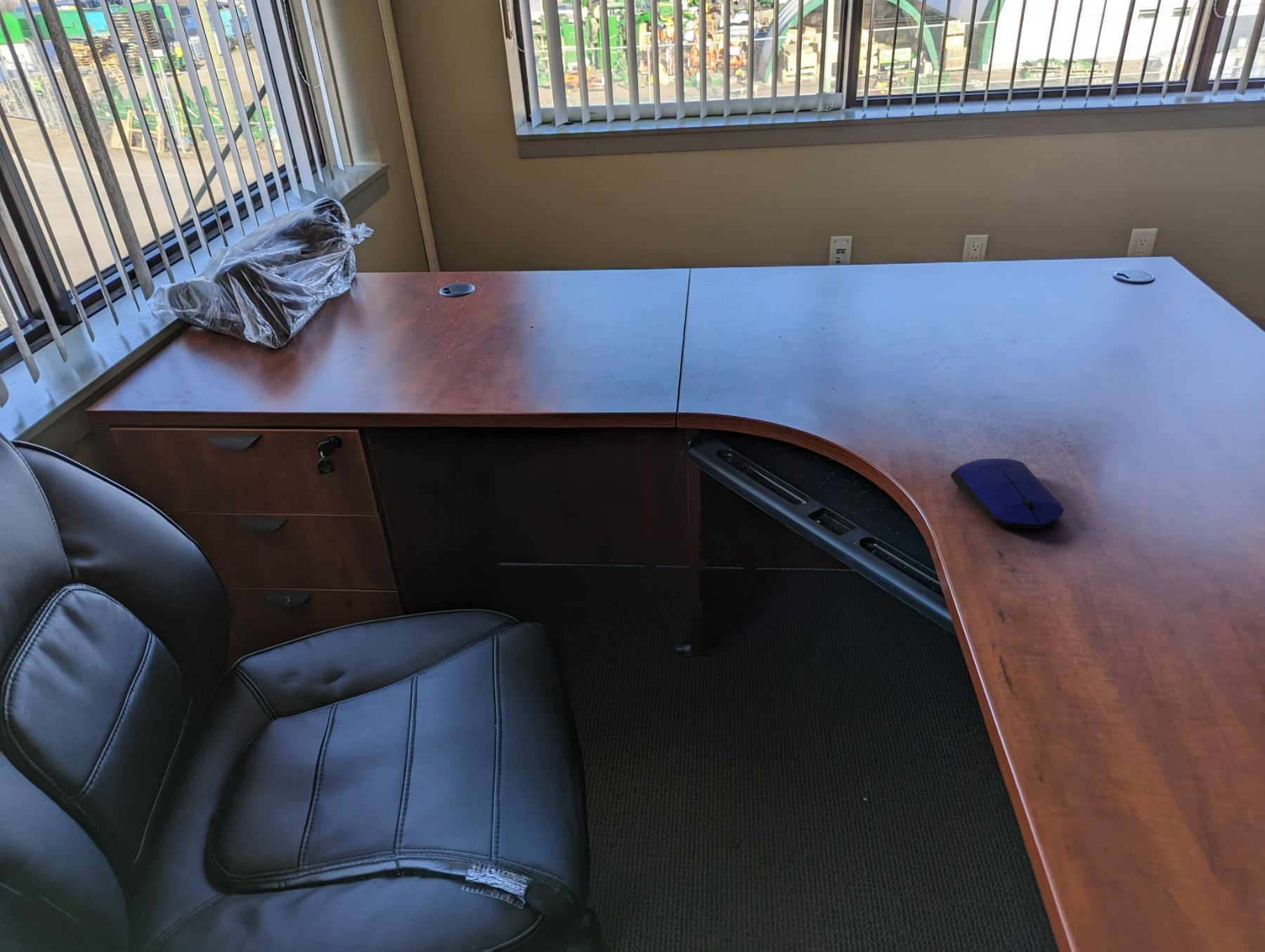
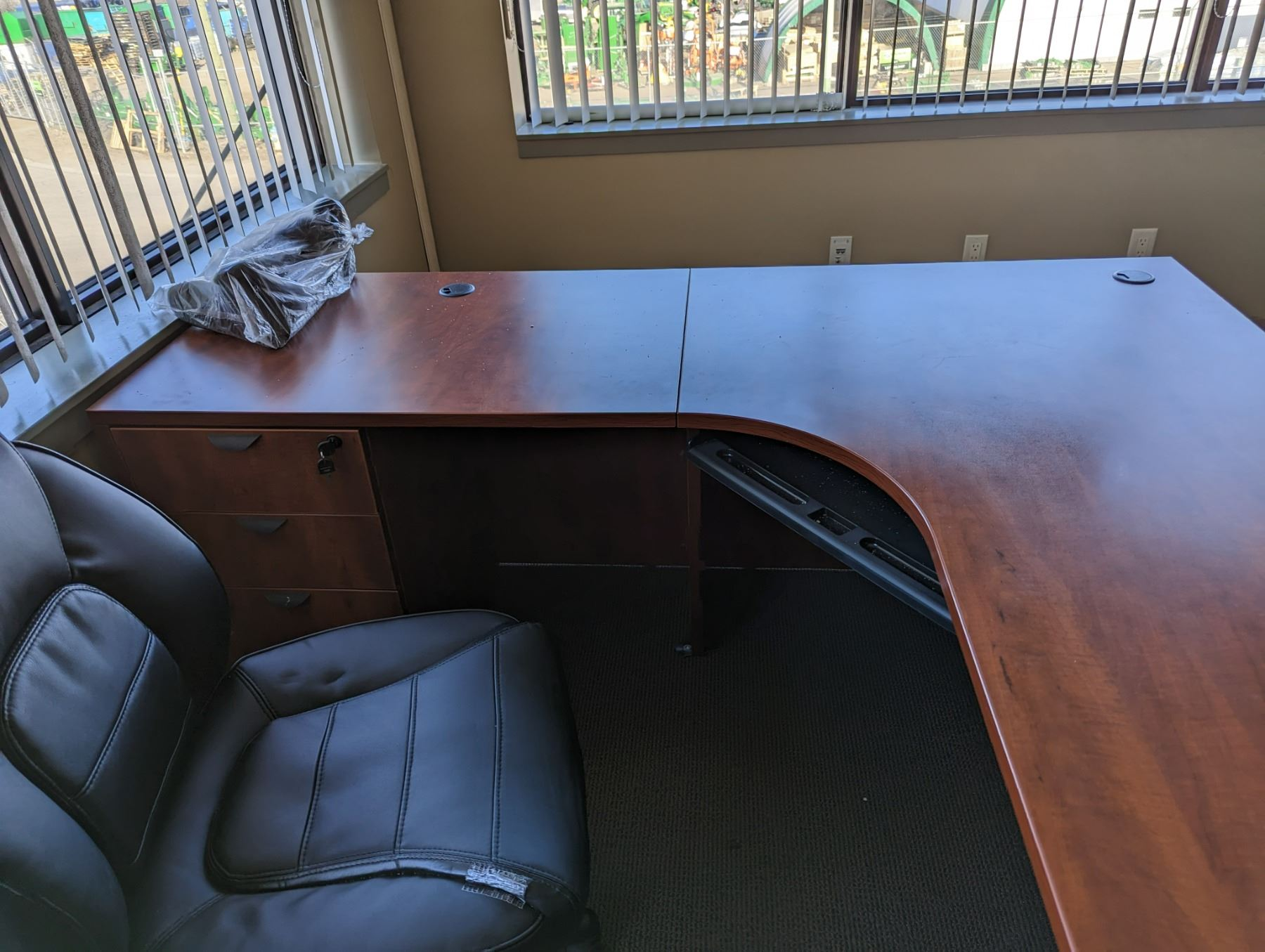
- computer mouse (1008, 488)
